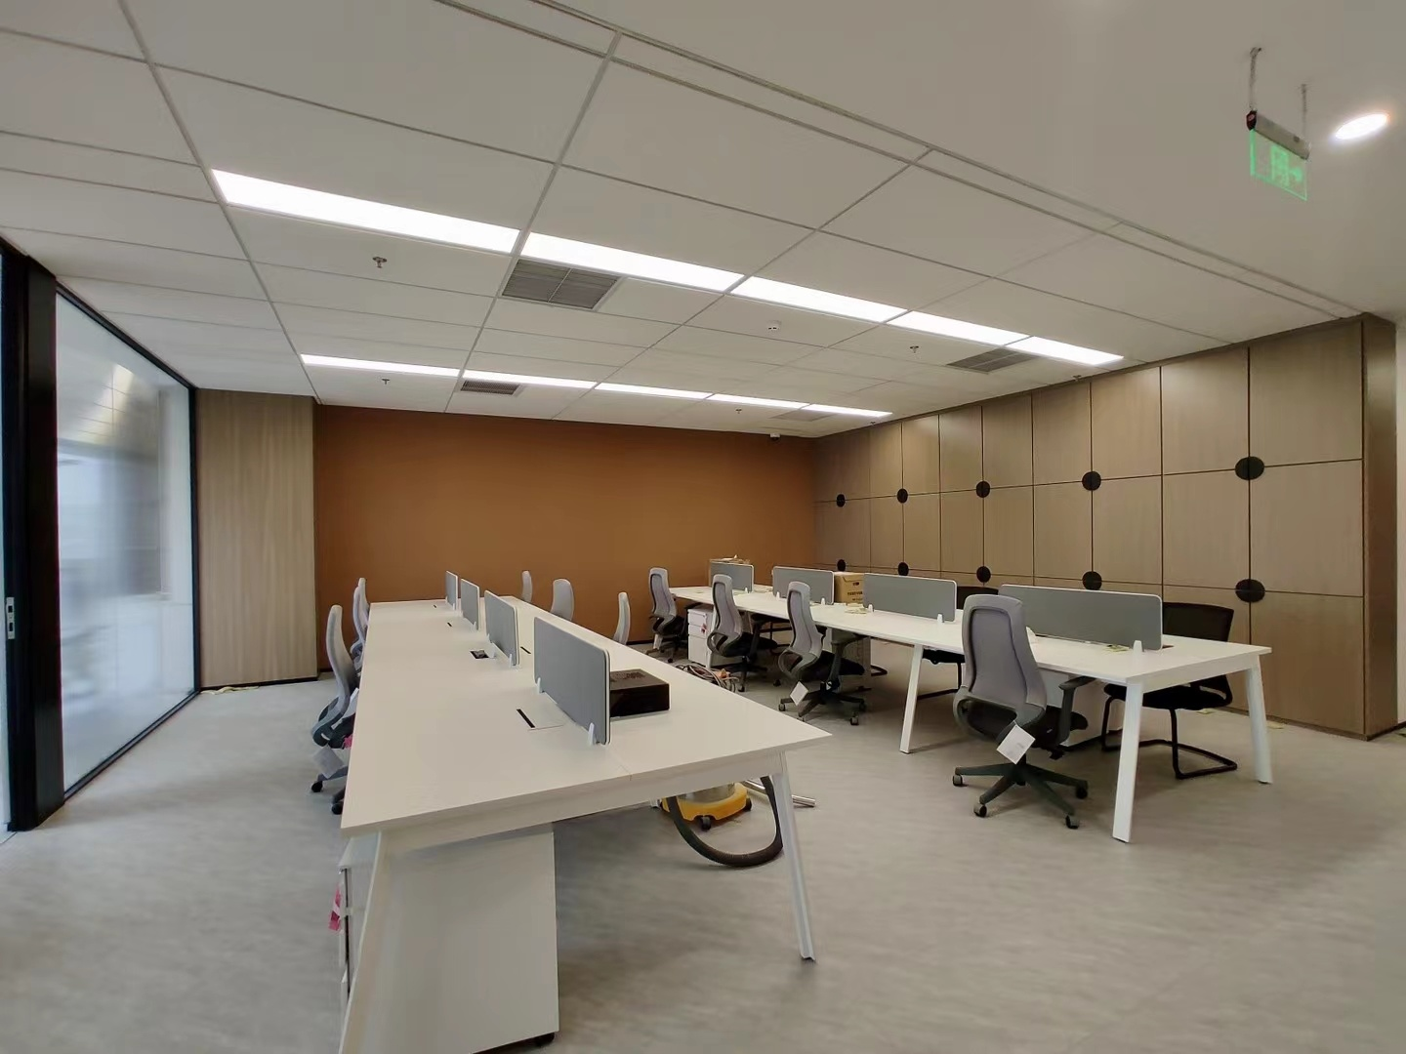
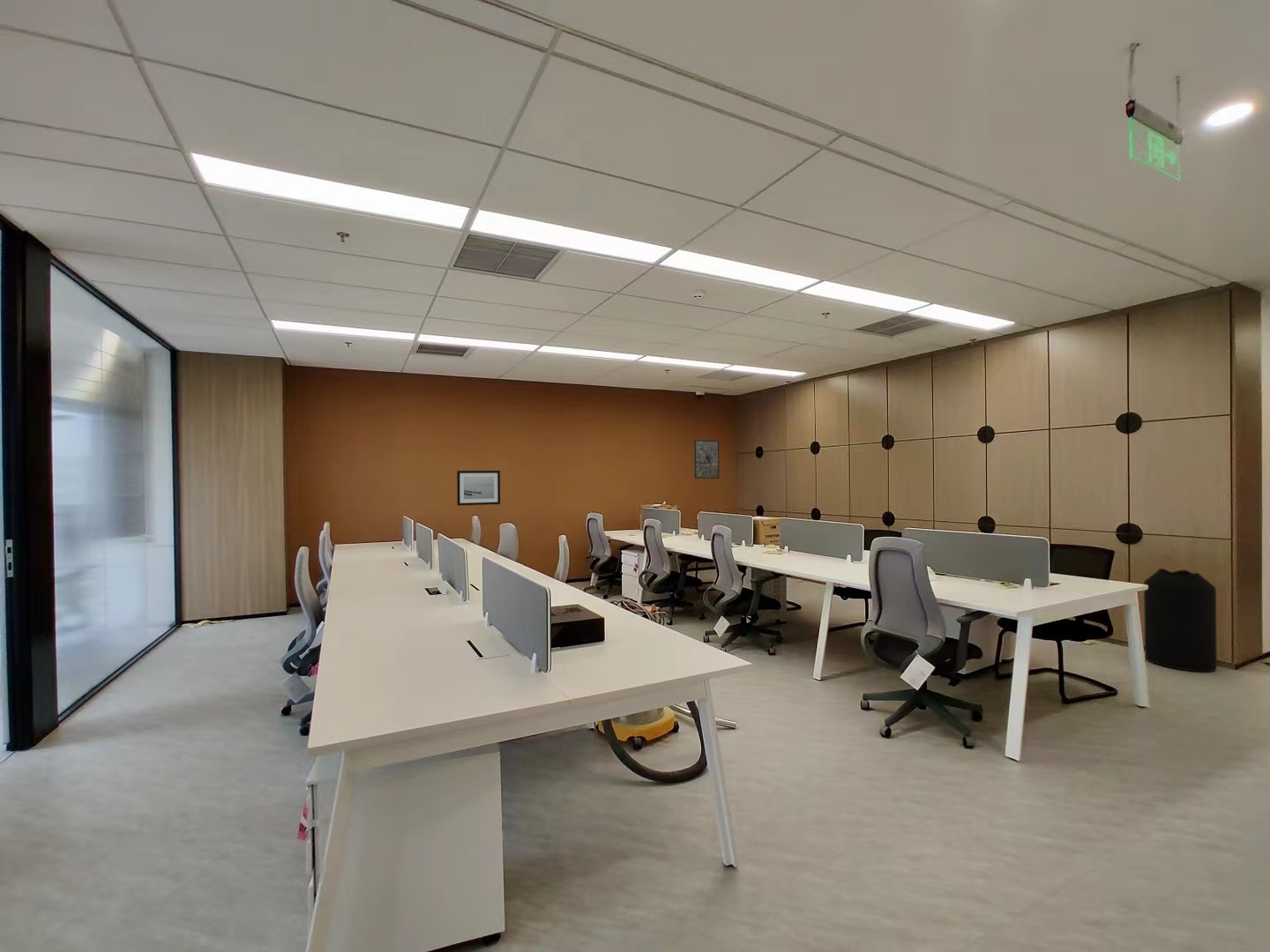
+ trash can (1179, 617)
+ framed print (706, 459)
+ wall art (479, 487)
